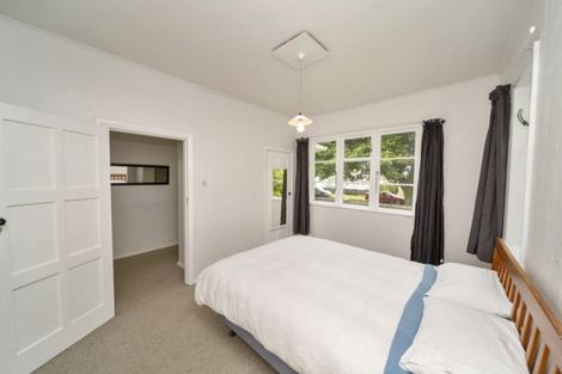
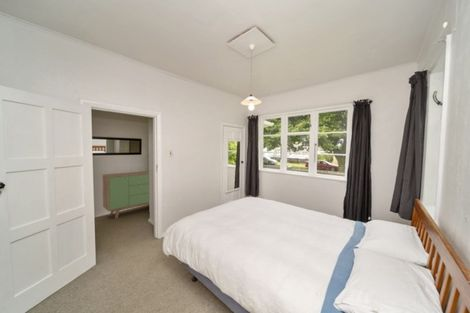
+ sideboard (136, 192)
